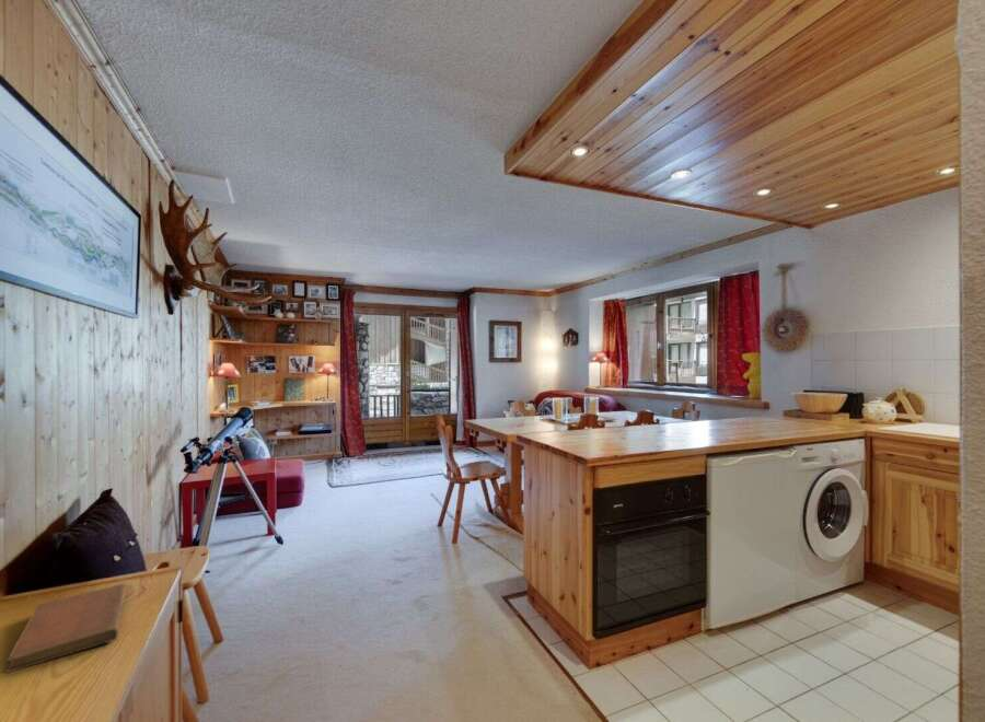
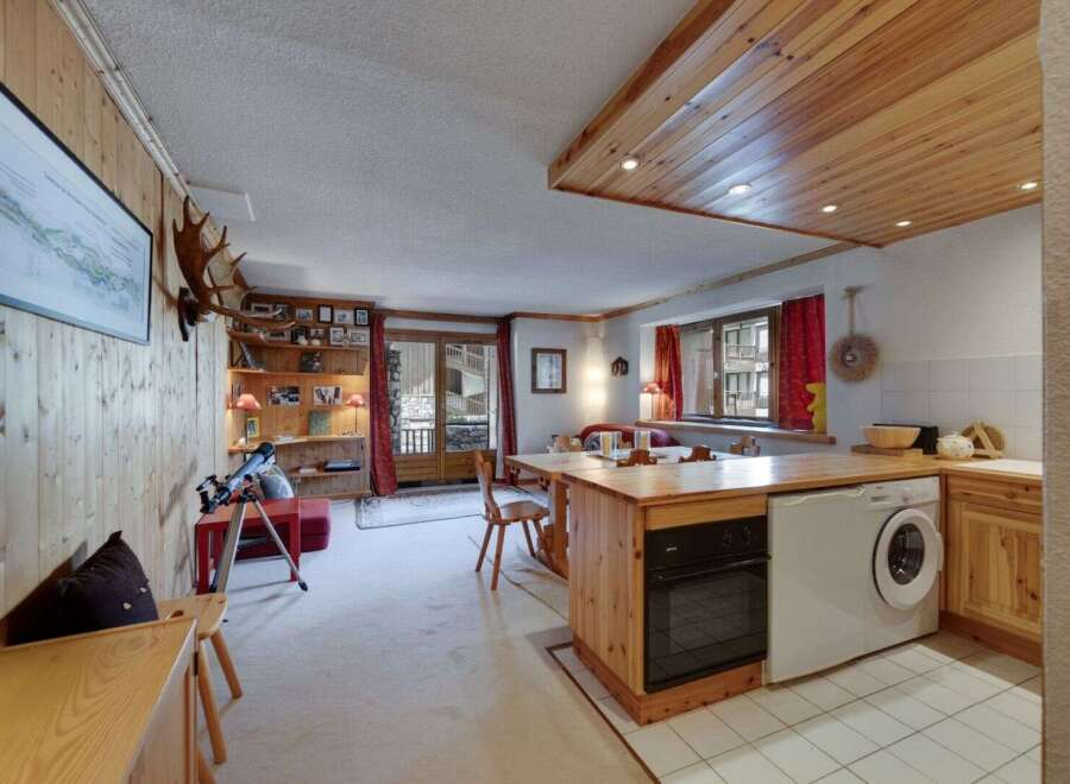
- notebook (76, 620)
